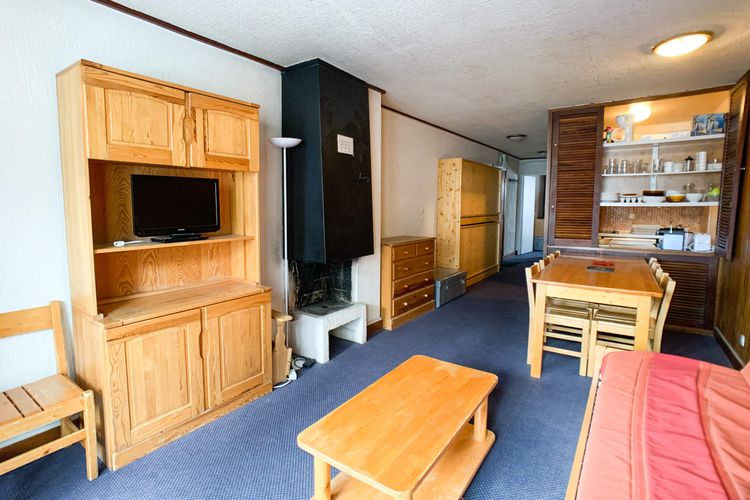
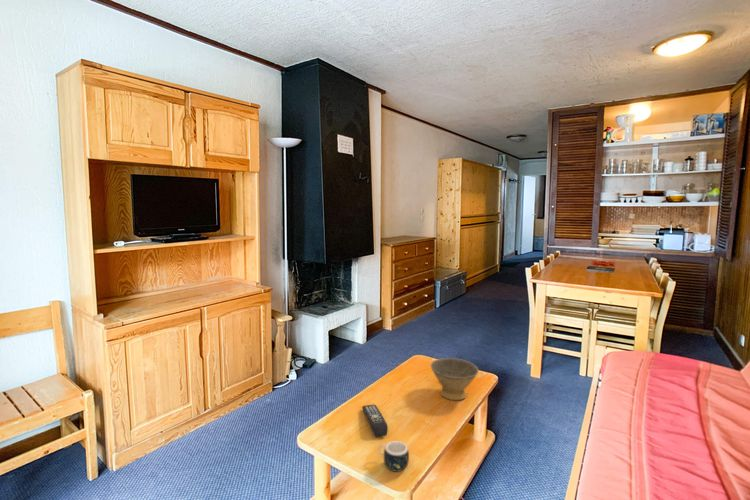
+ mug (392, 454)
+ remote control (374, 418)
+ bowl (453, 380)
